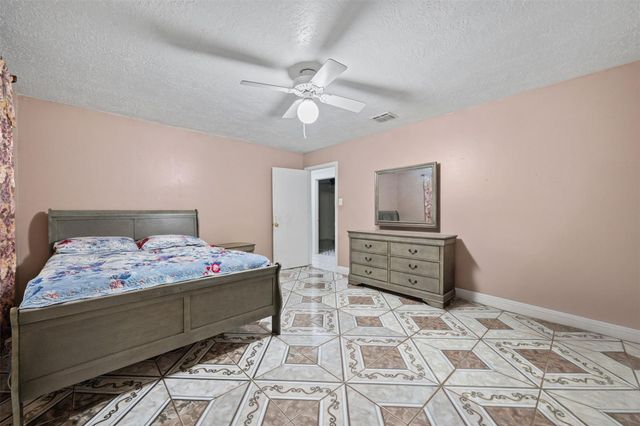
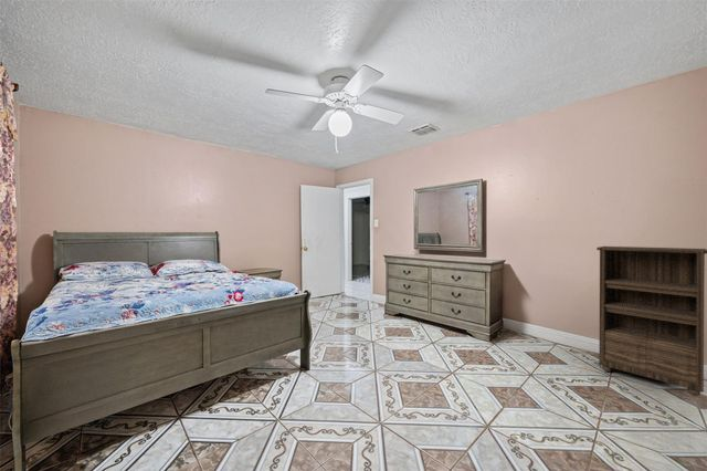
+ bookshelf (647, 312)
